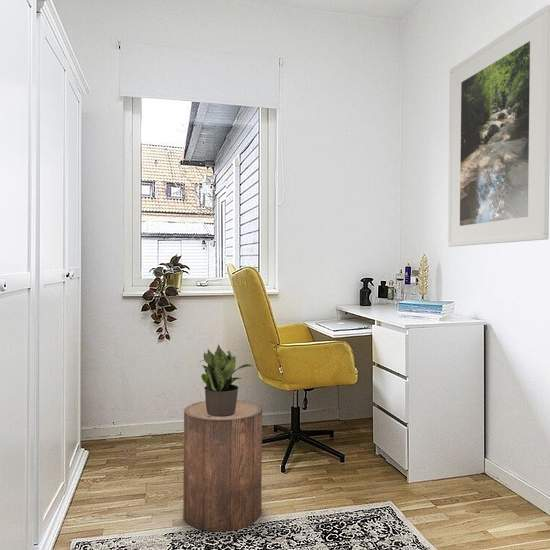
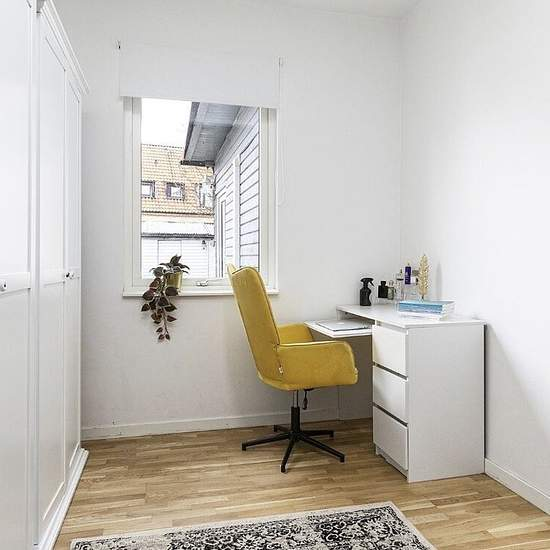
- potted plant (225, 376)
- stool (222, 460)
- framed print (492, 142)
